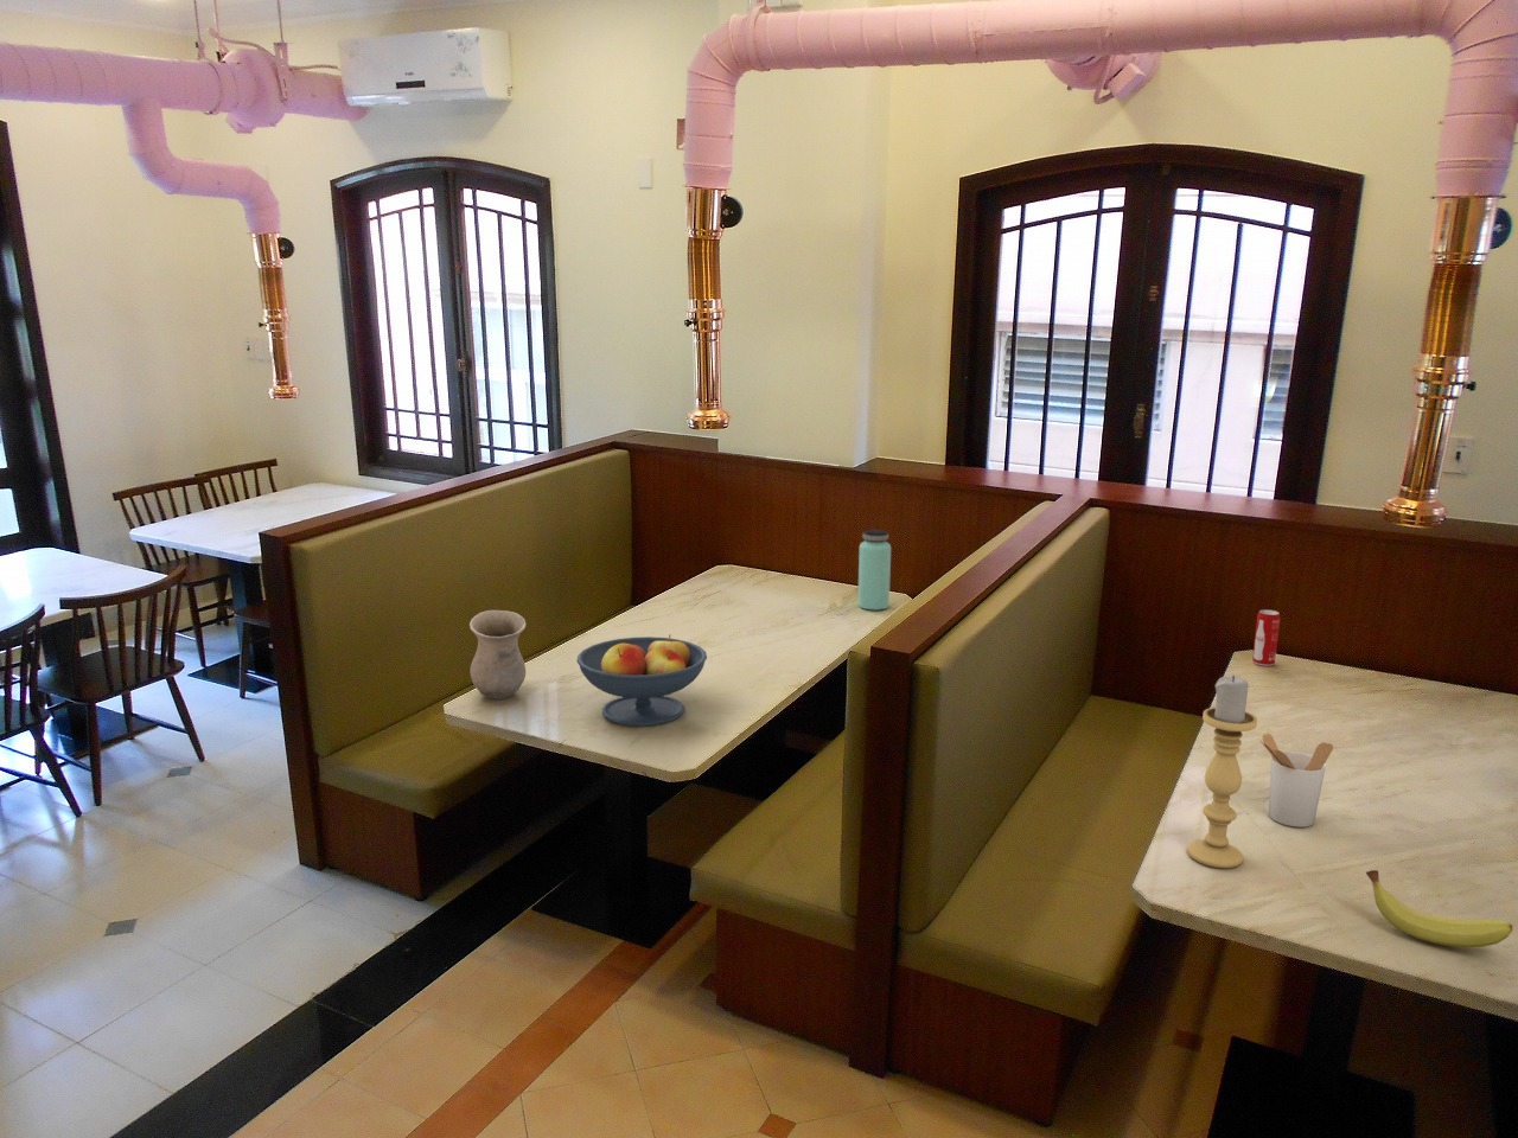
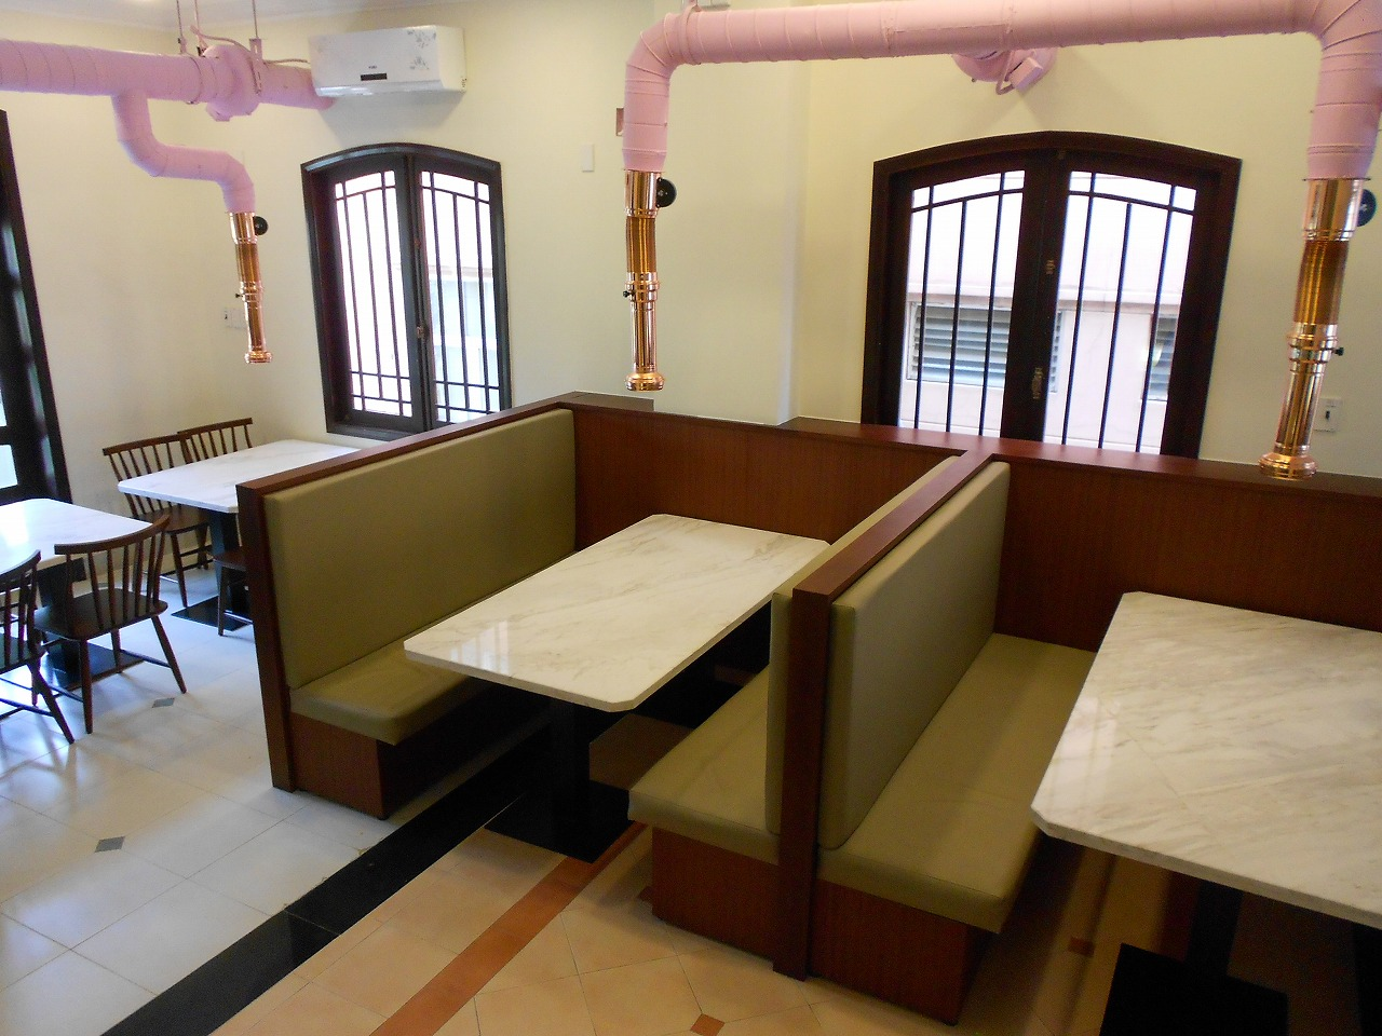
- beverage can (1266, 637)
- bottle (874, 569)
- candle holder (1224, 767)
- fruit bowl (642, 673)
- utensil holder (1287, 778)
- fruit (1436, 917)
- vase (498, 655)
